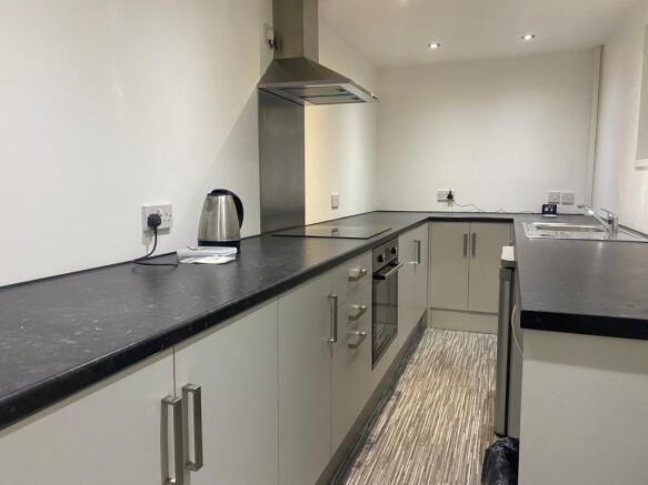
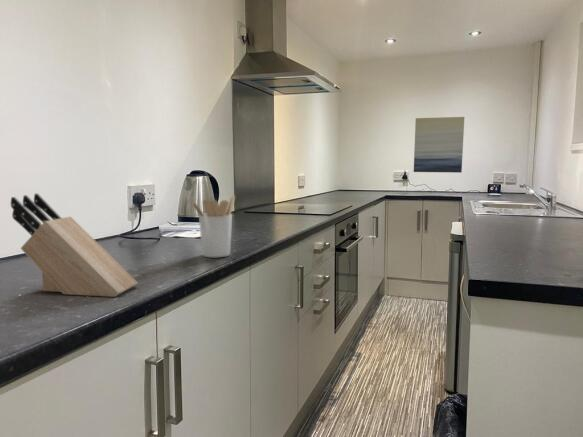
+ wall art (438, 145)
+ knife block (71, 242)
+ utensil holder (216, 226)
